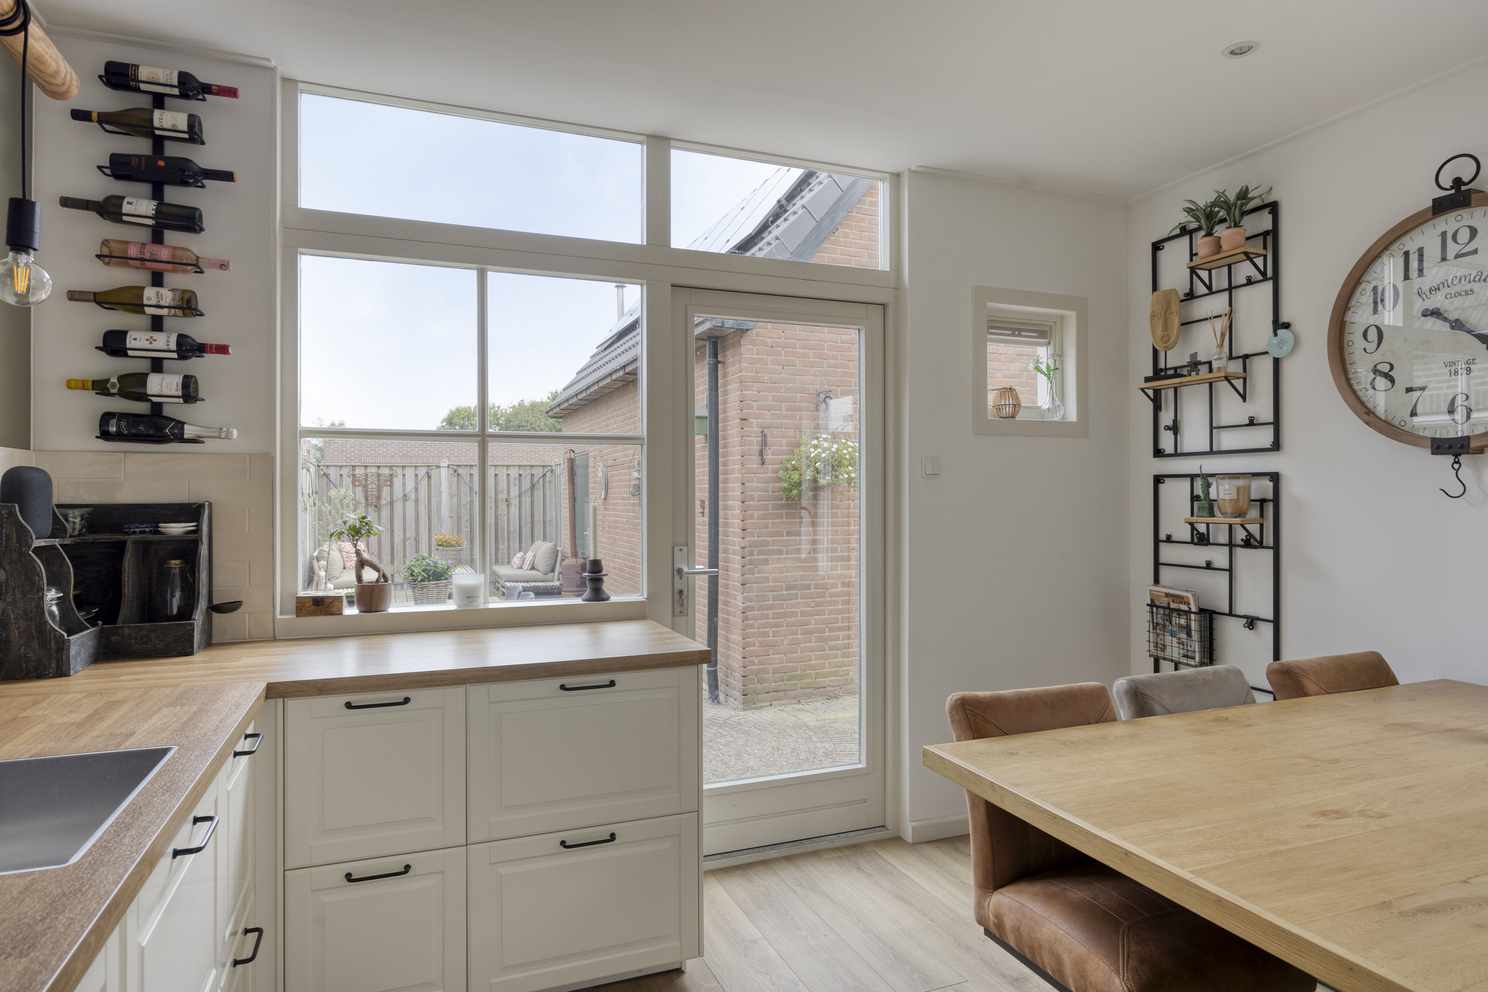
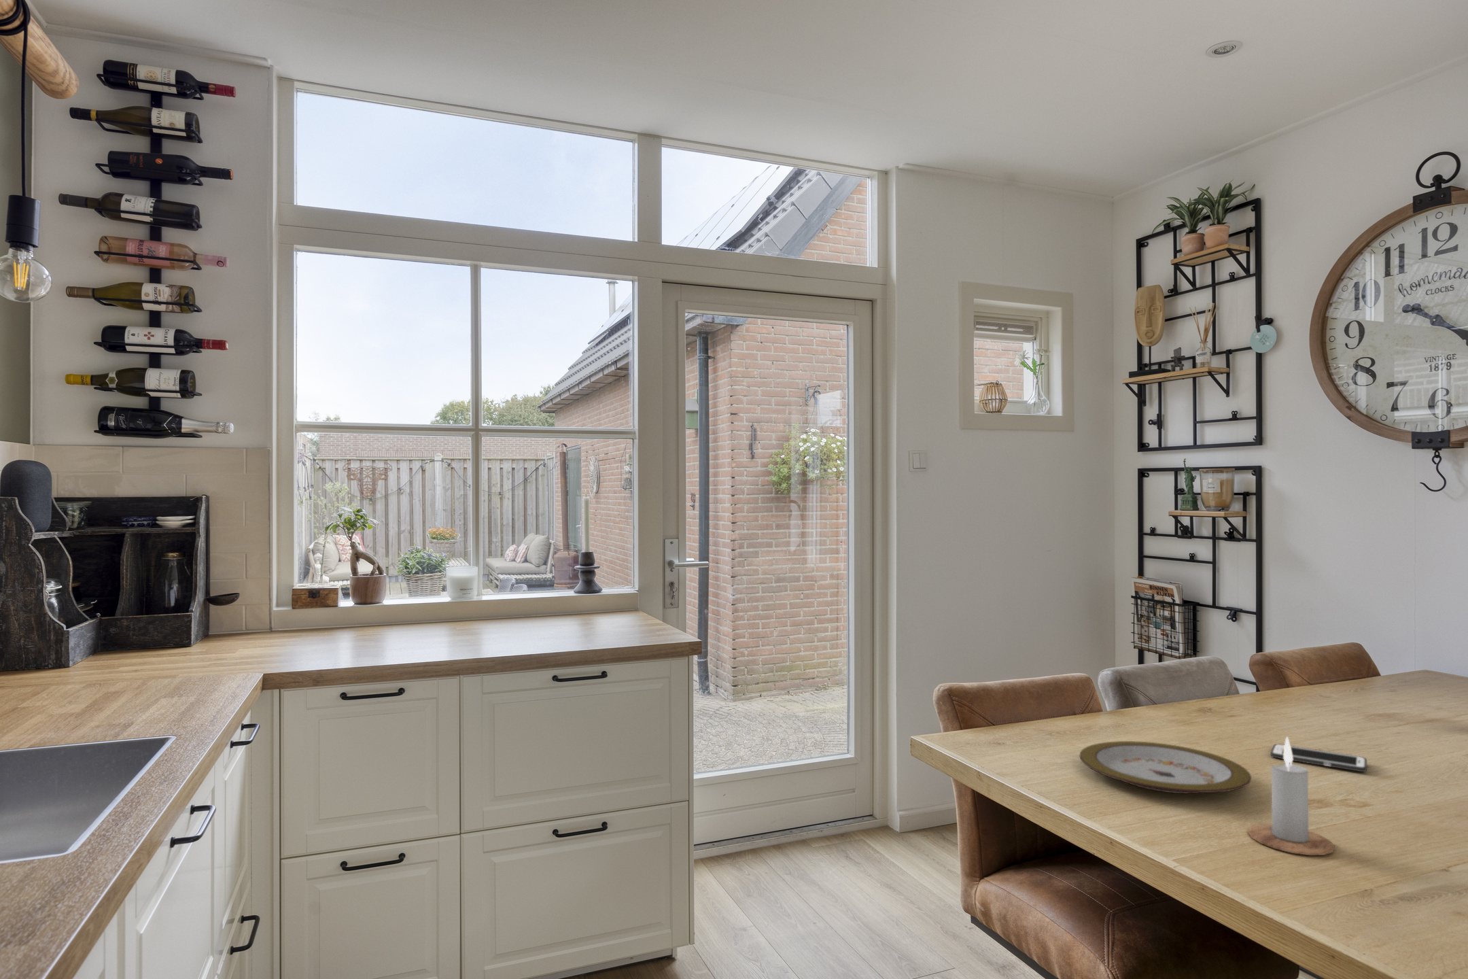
+ cell phone (1317, 757)
+ candle (1289, 788)
+ plate (1161, 769)
